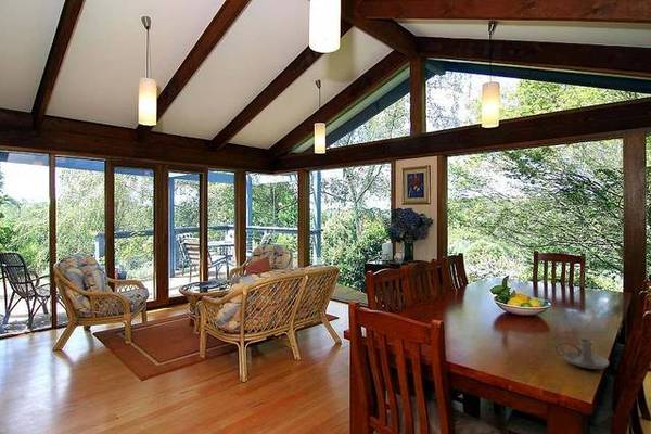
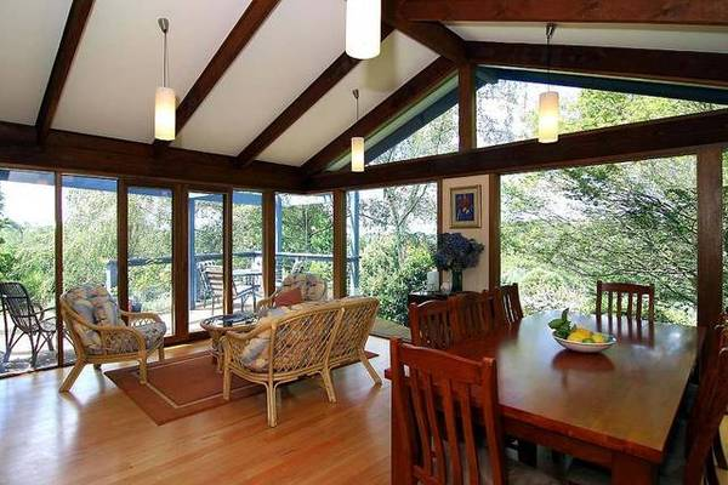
- candle holder (580, 352)
